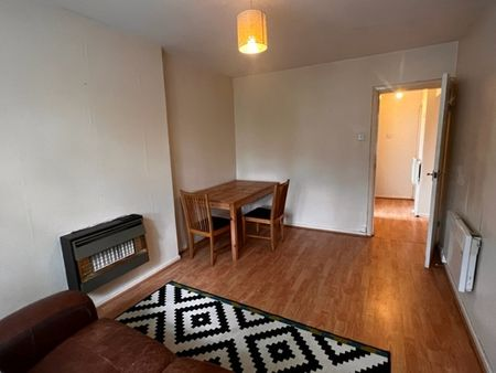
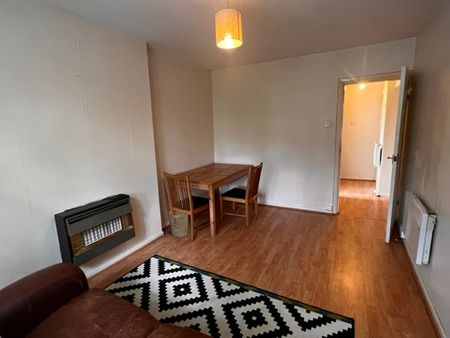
+ wastebasket (179, 223)
